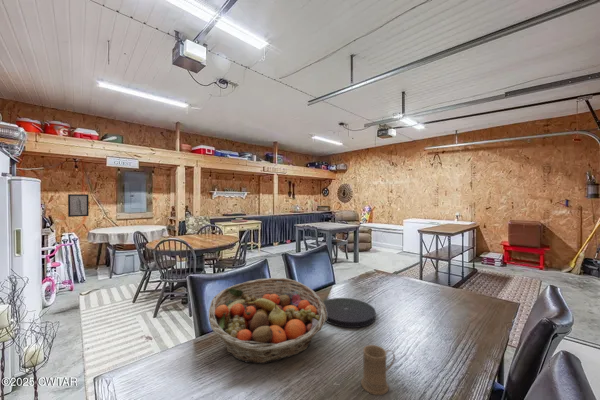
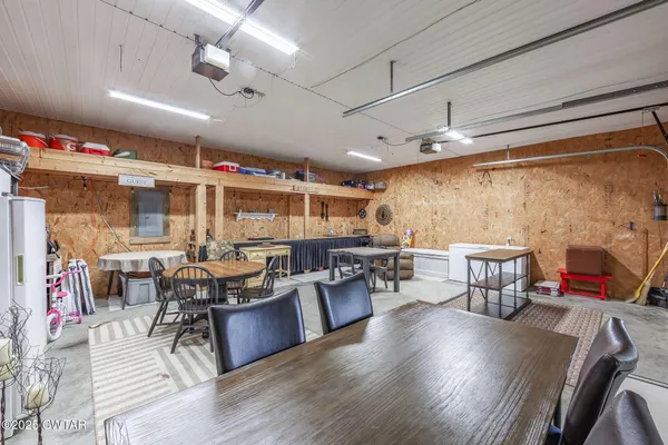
- wall art (78, 205)
- plate (346, 311)
- fruit basket (269, 315)
- mug (378, 367)
